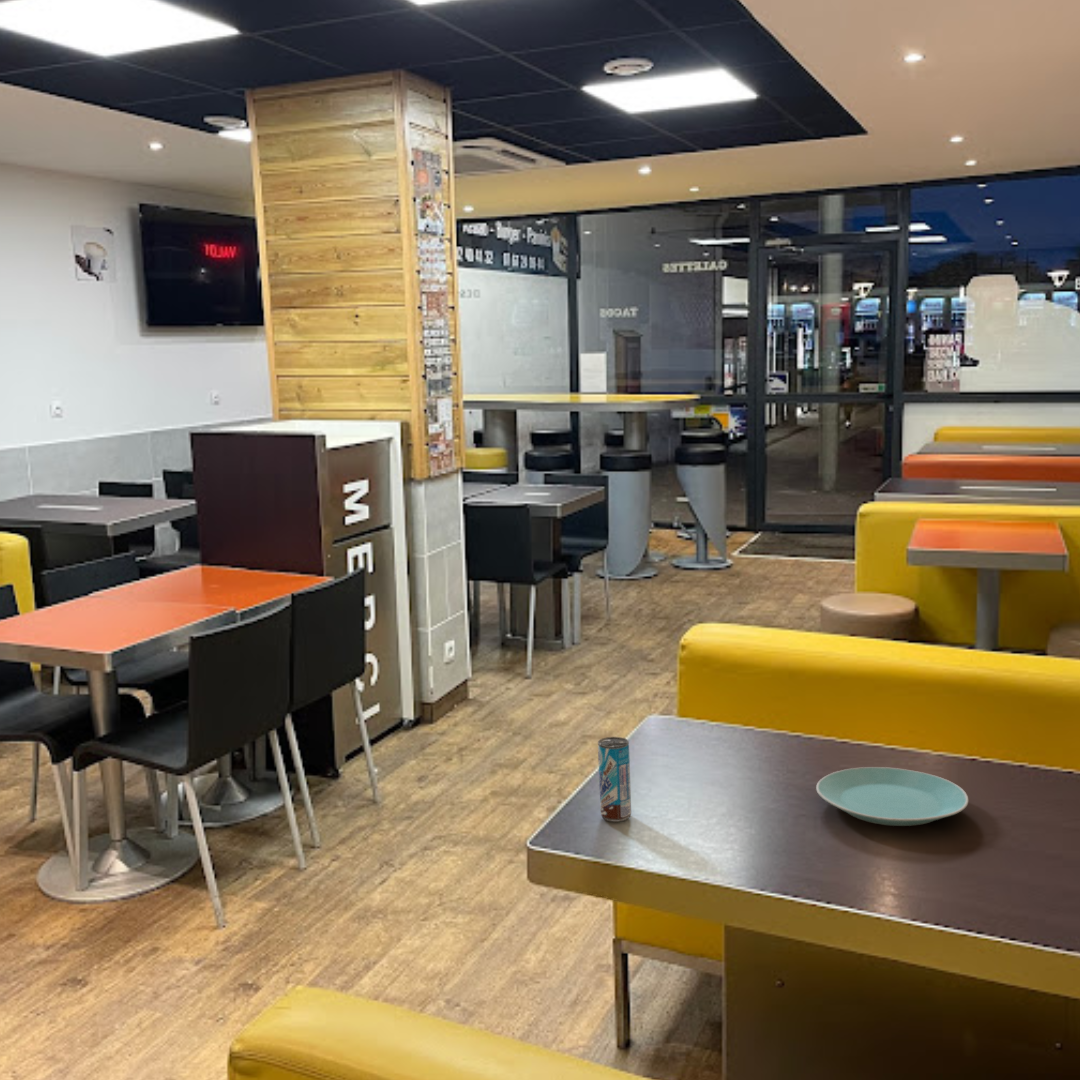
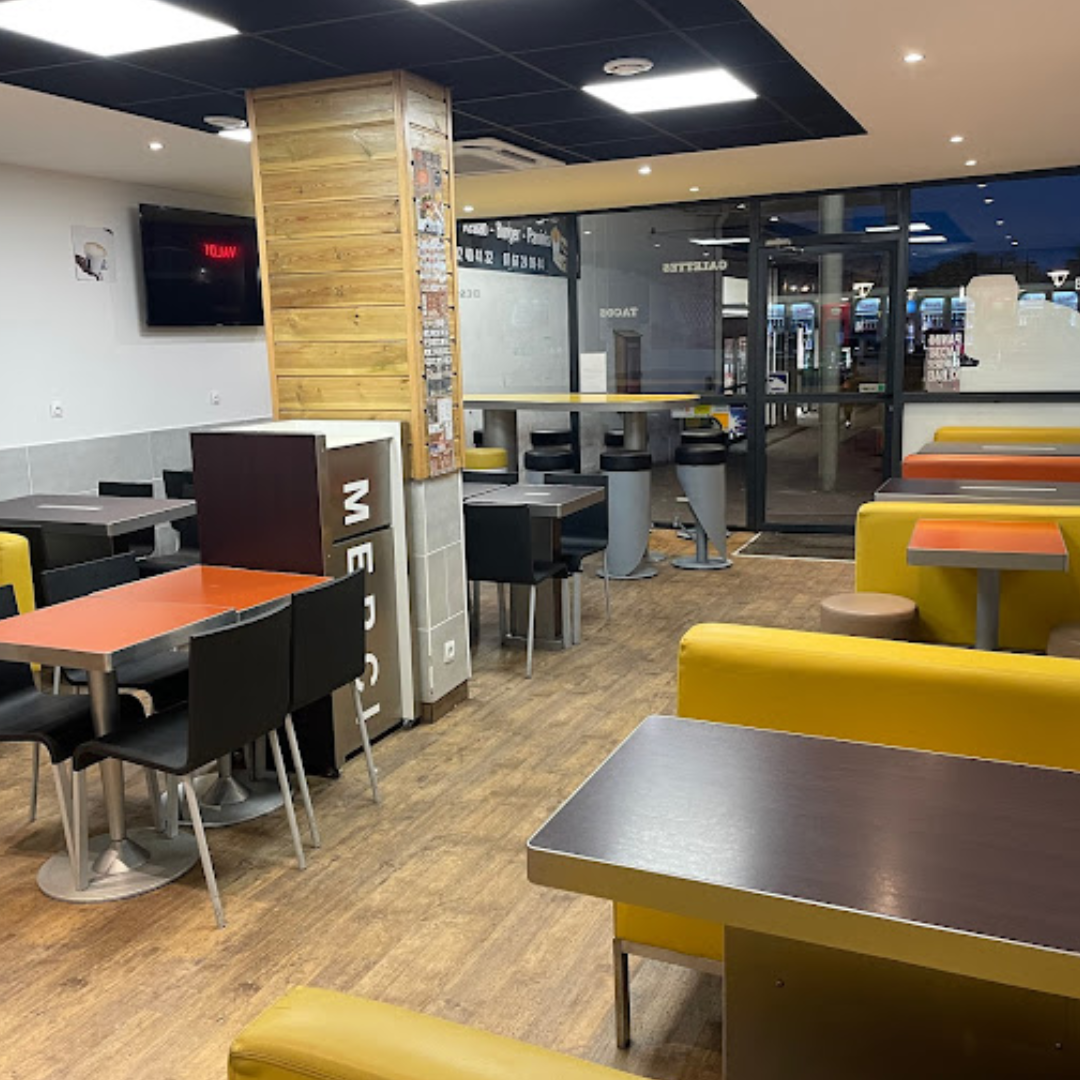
- plate (890, 799)
- beverage can (614, 779)
